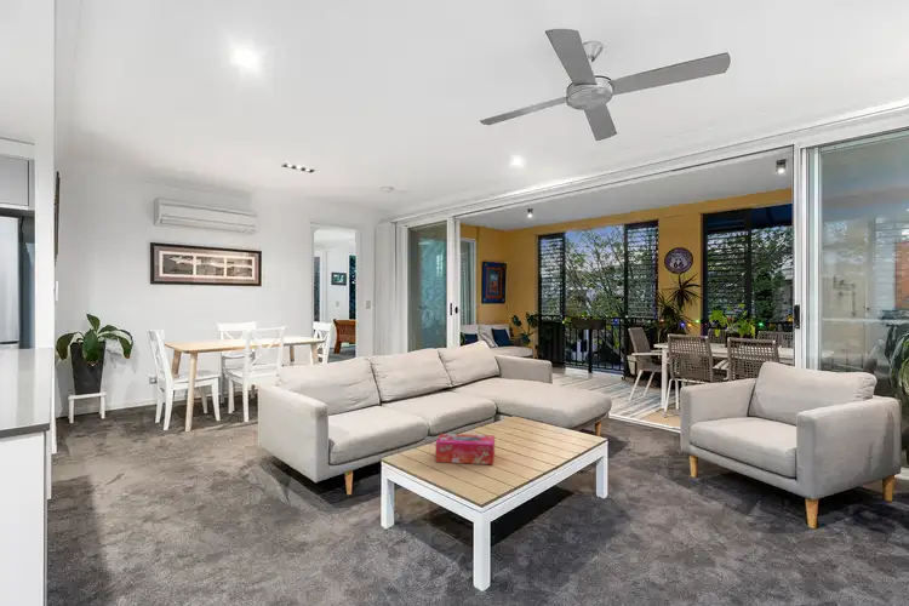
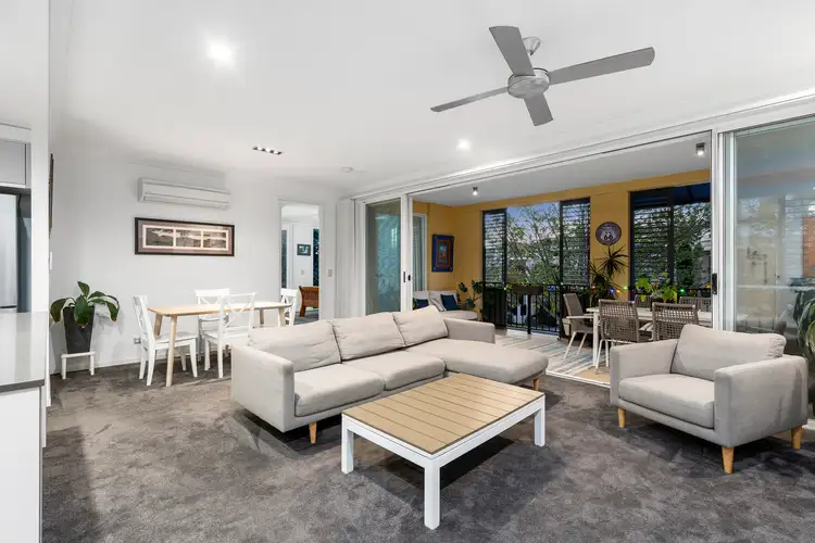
- tissue box (465, 447)
